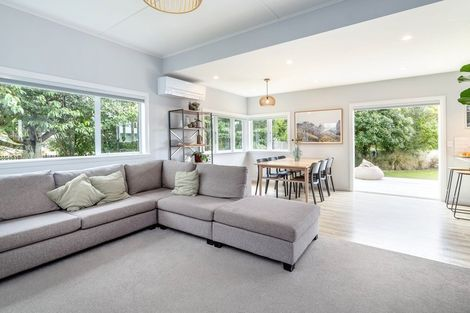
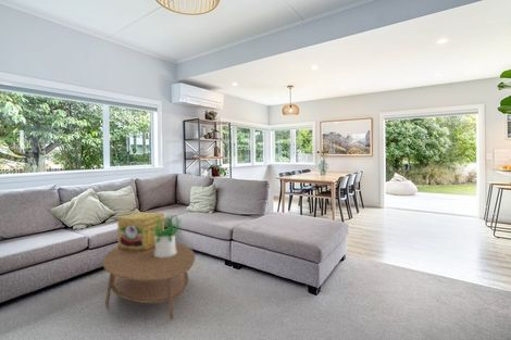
+ potted plant (167, 234)
+ decorative box (141, 229)
+ coffee table (150, 273)
